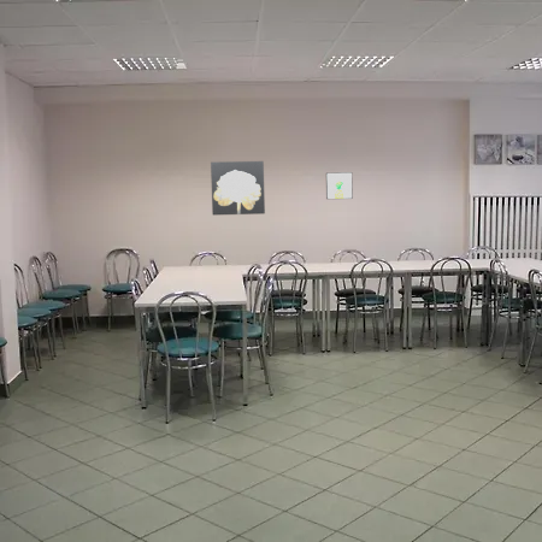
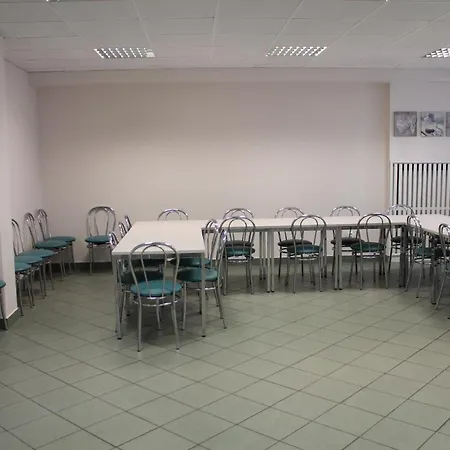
- wall art (338, 185)
- wall art (237, 188)
